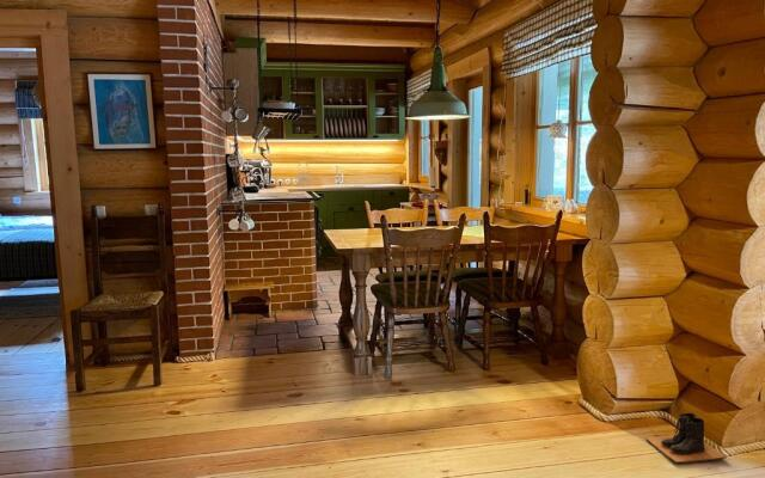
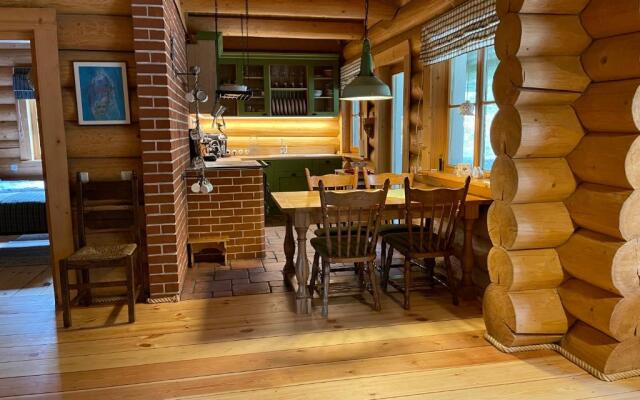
- boots (685, 433)
